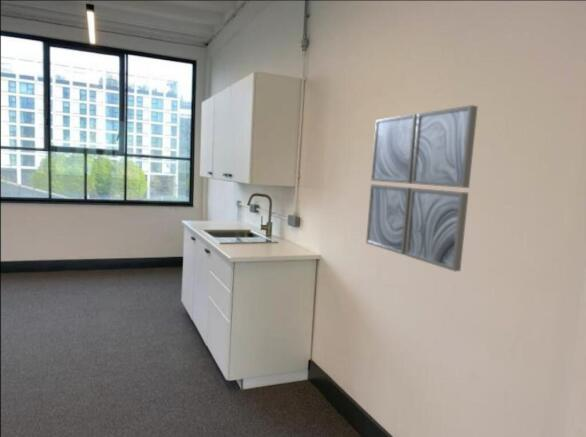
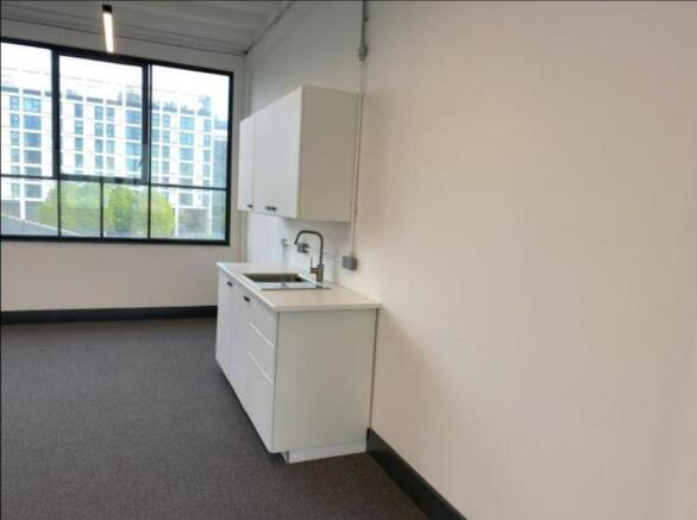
- wall art (412, 183)
